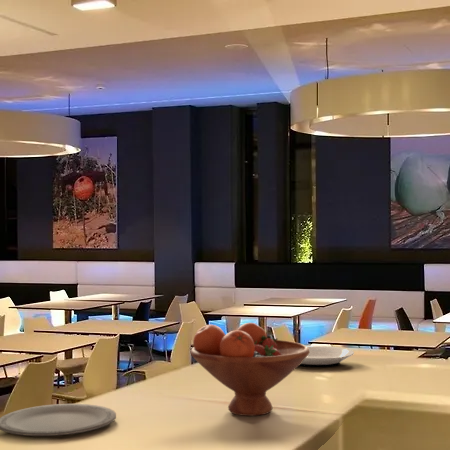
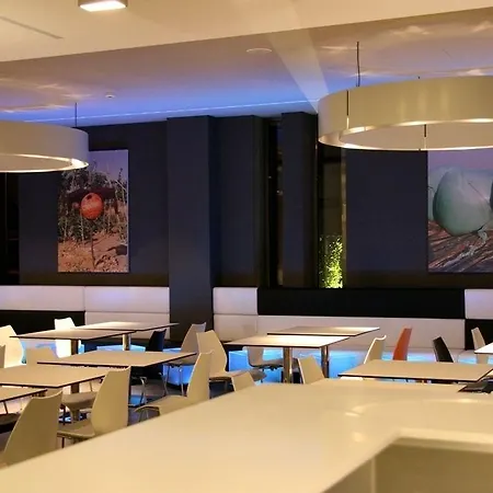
- fruit bowl (249, 367)
- plate (57, 420)
- plate (316, 357)
